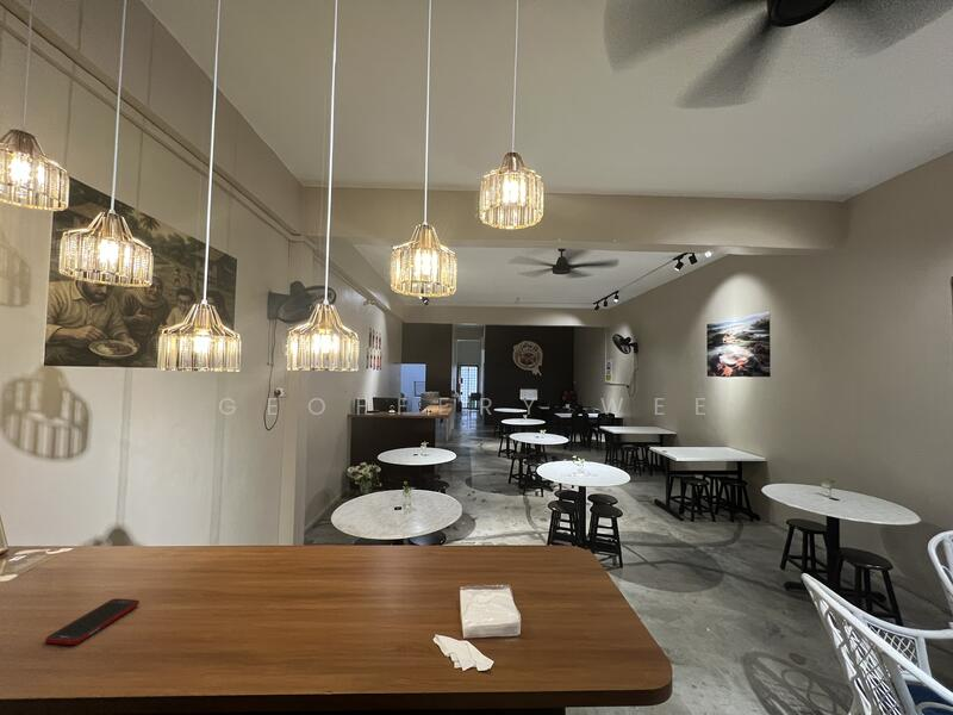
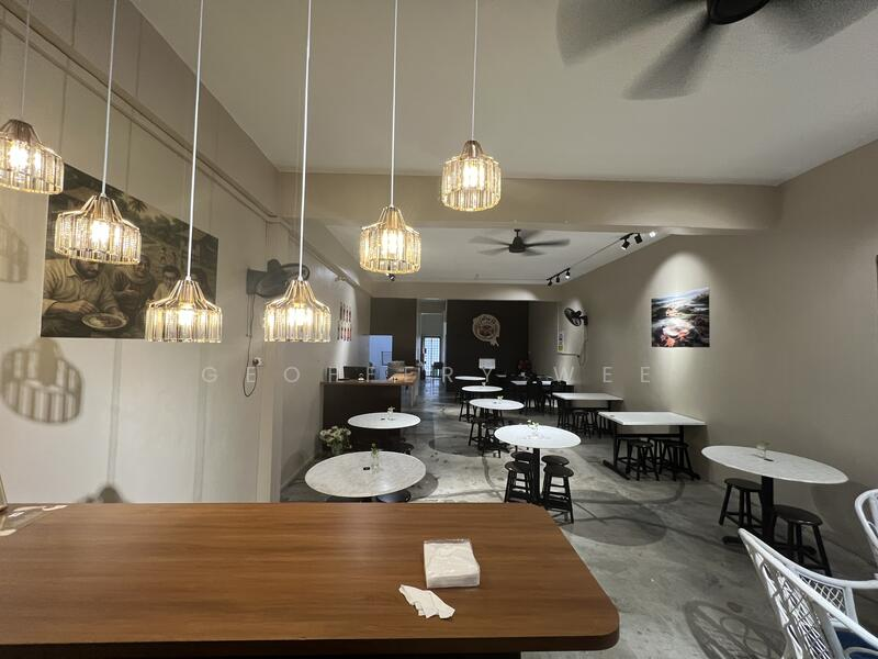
- cell phone (95, 620)
